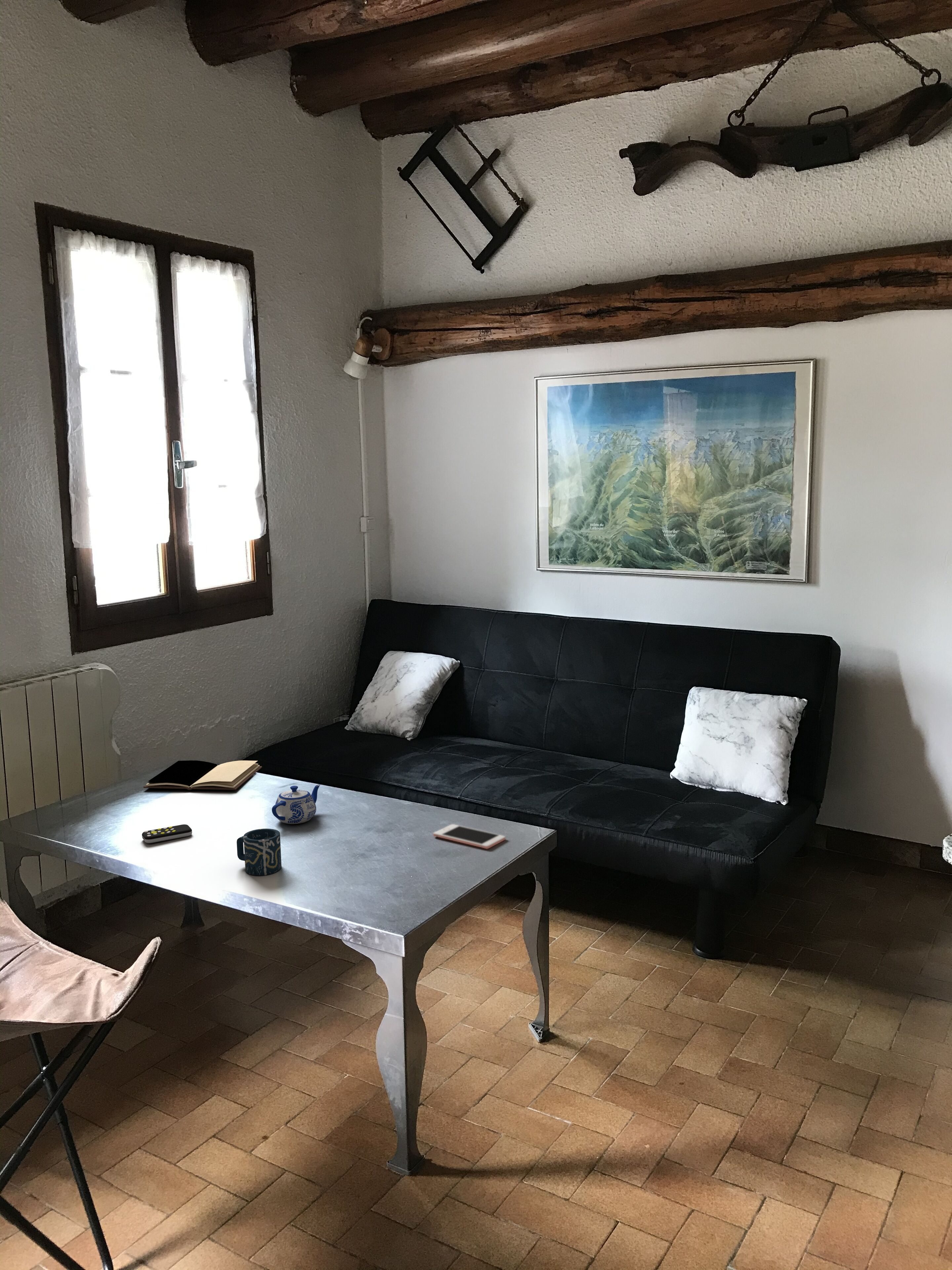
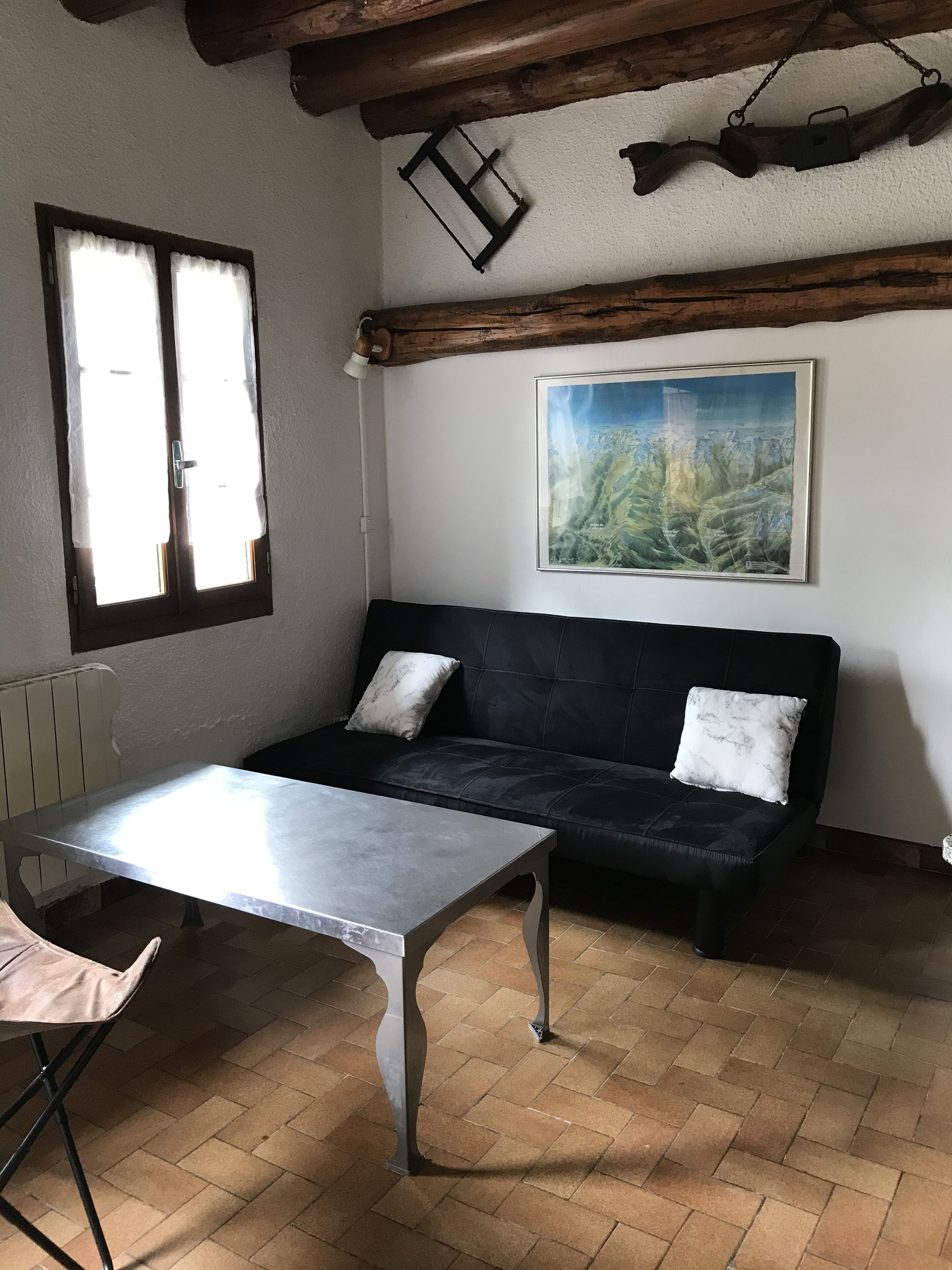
- cell phone (469, 836)
- book (204, 774)
- teapot (297, 802)
- remote control (167, 833)
- cup (258, 851)
